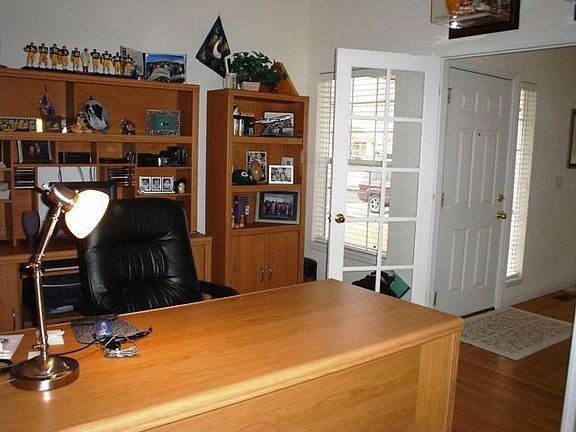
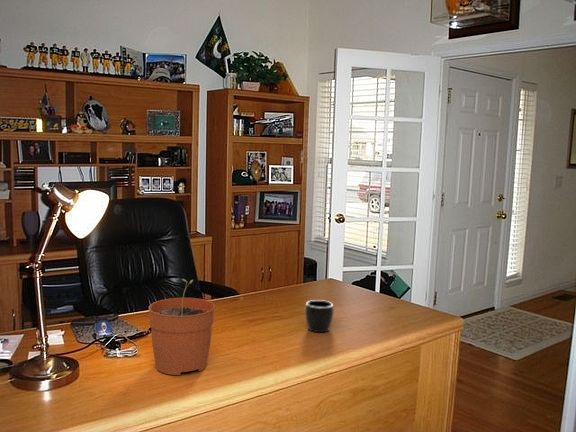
+ plant pot (181, 320)
+ mug (322, 315)
